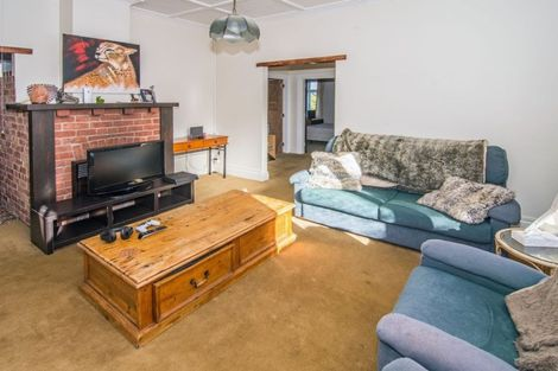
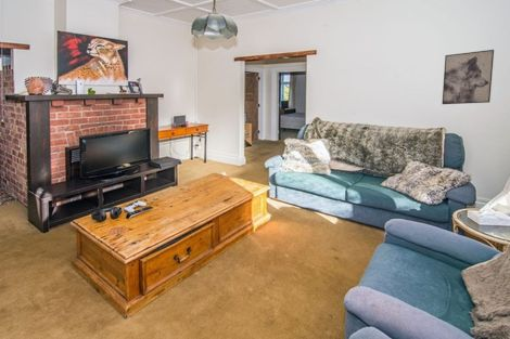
+ wall art (467, 78)
